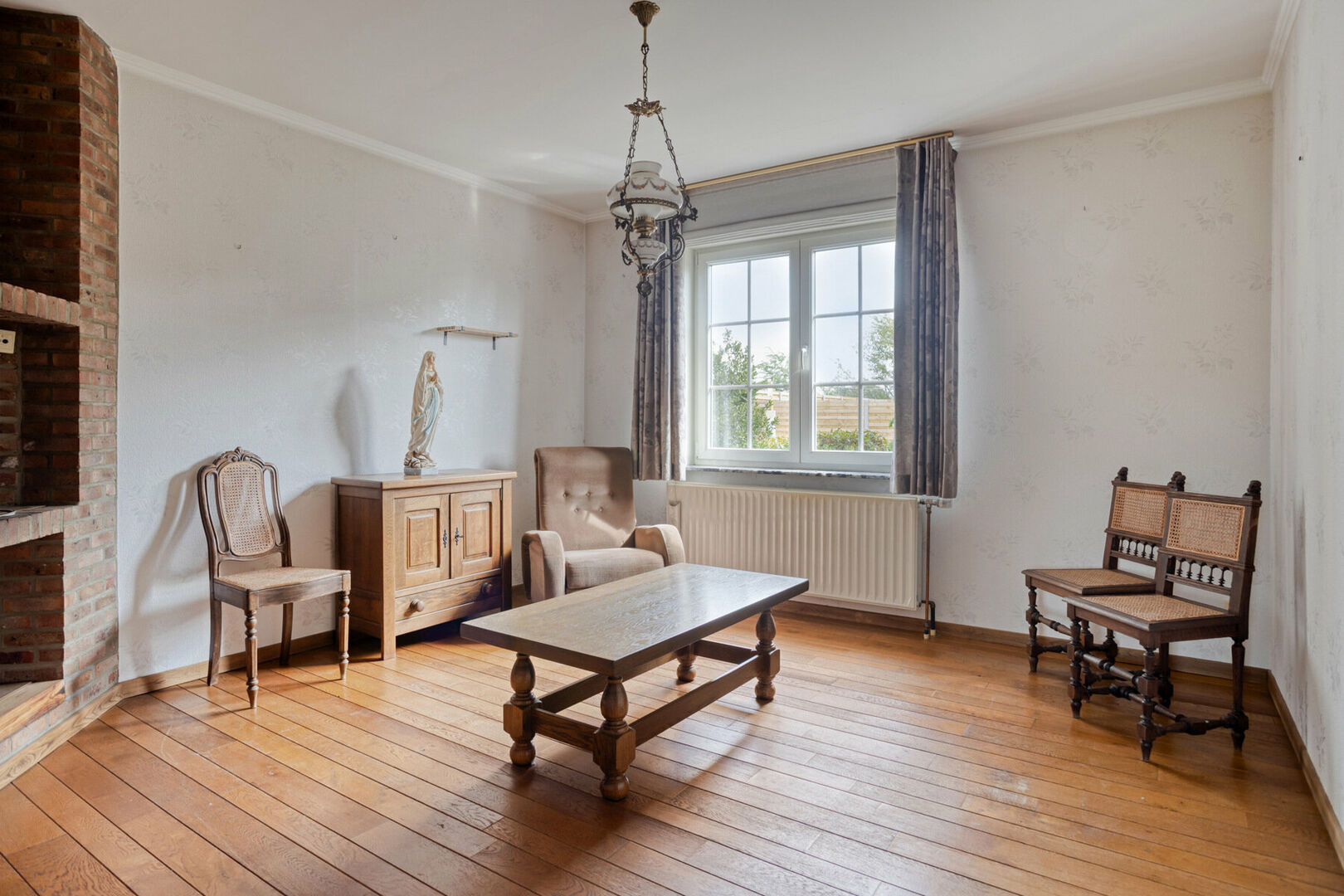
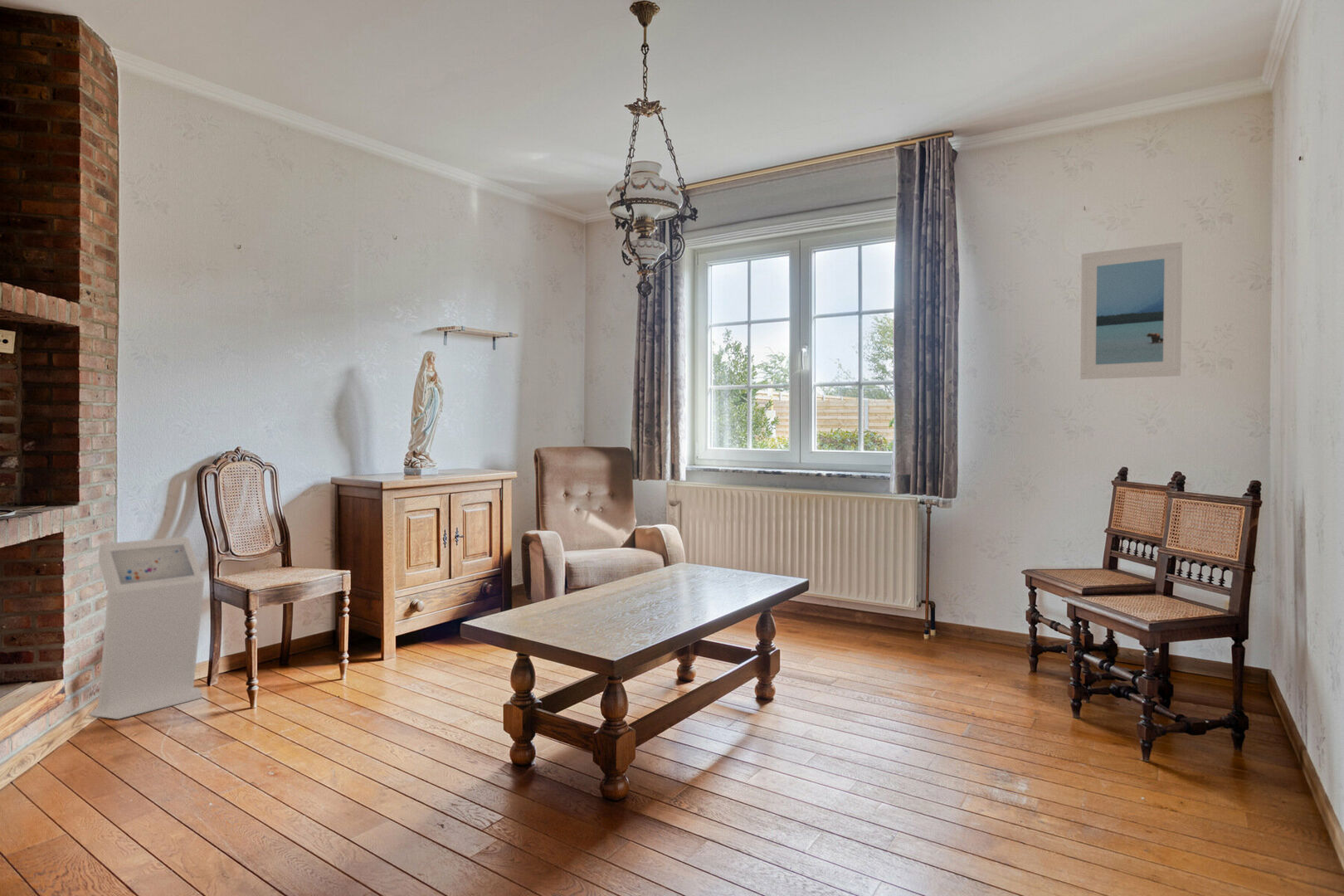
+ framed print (1129, 313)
+ lectern (151, 622)
